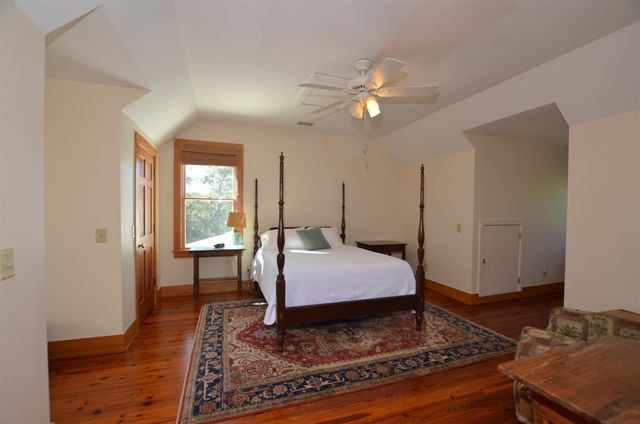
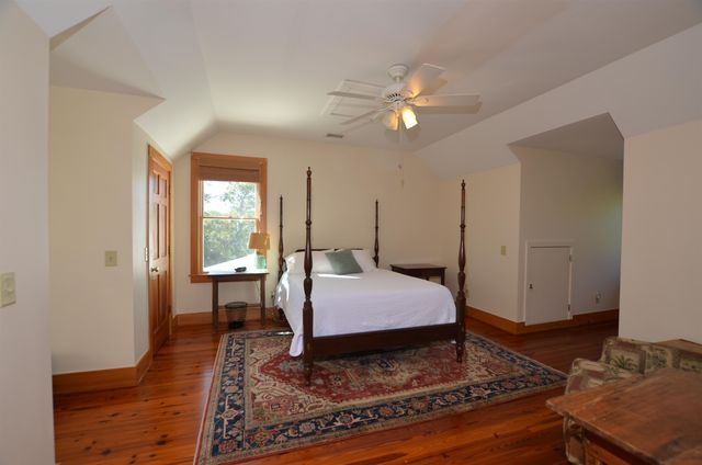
+ wastebasket (236, 315)
